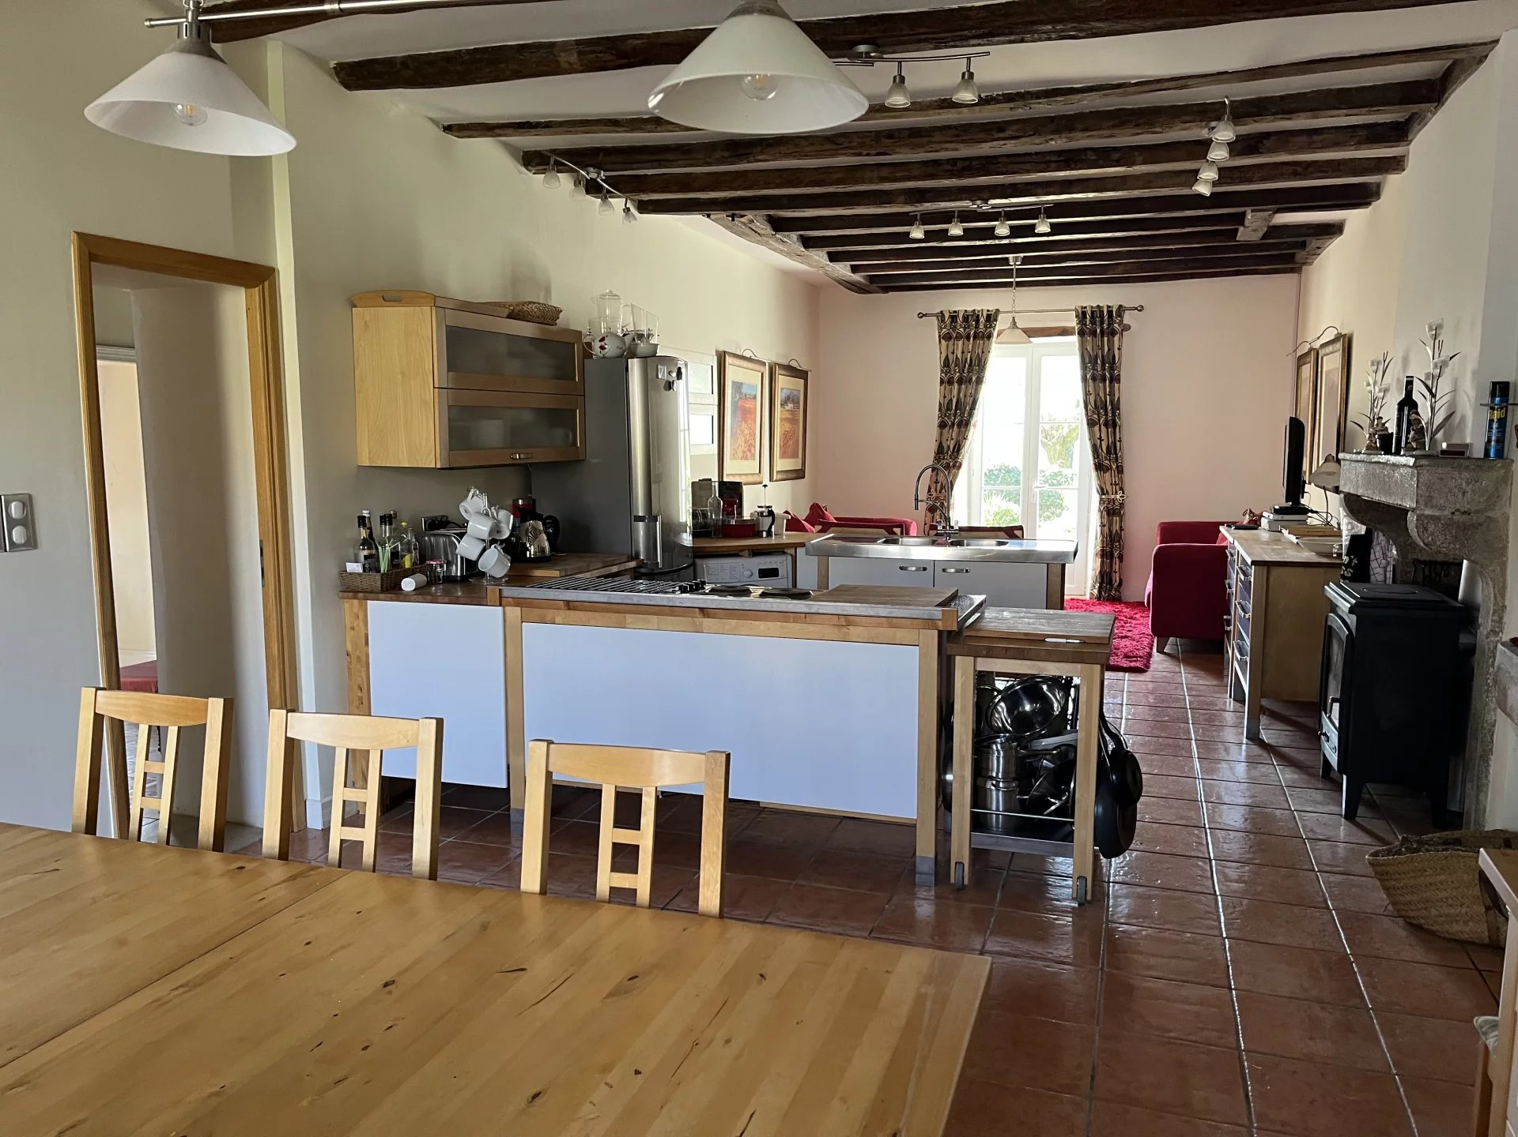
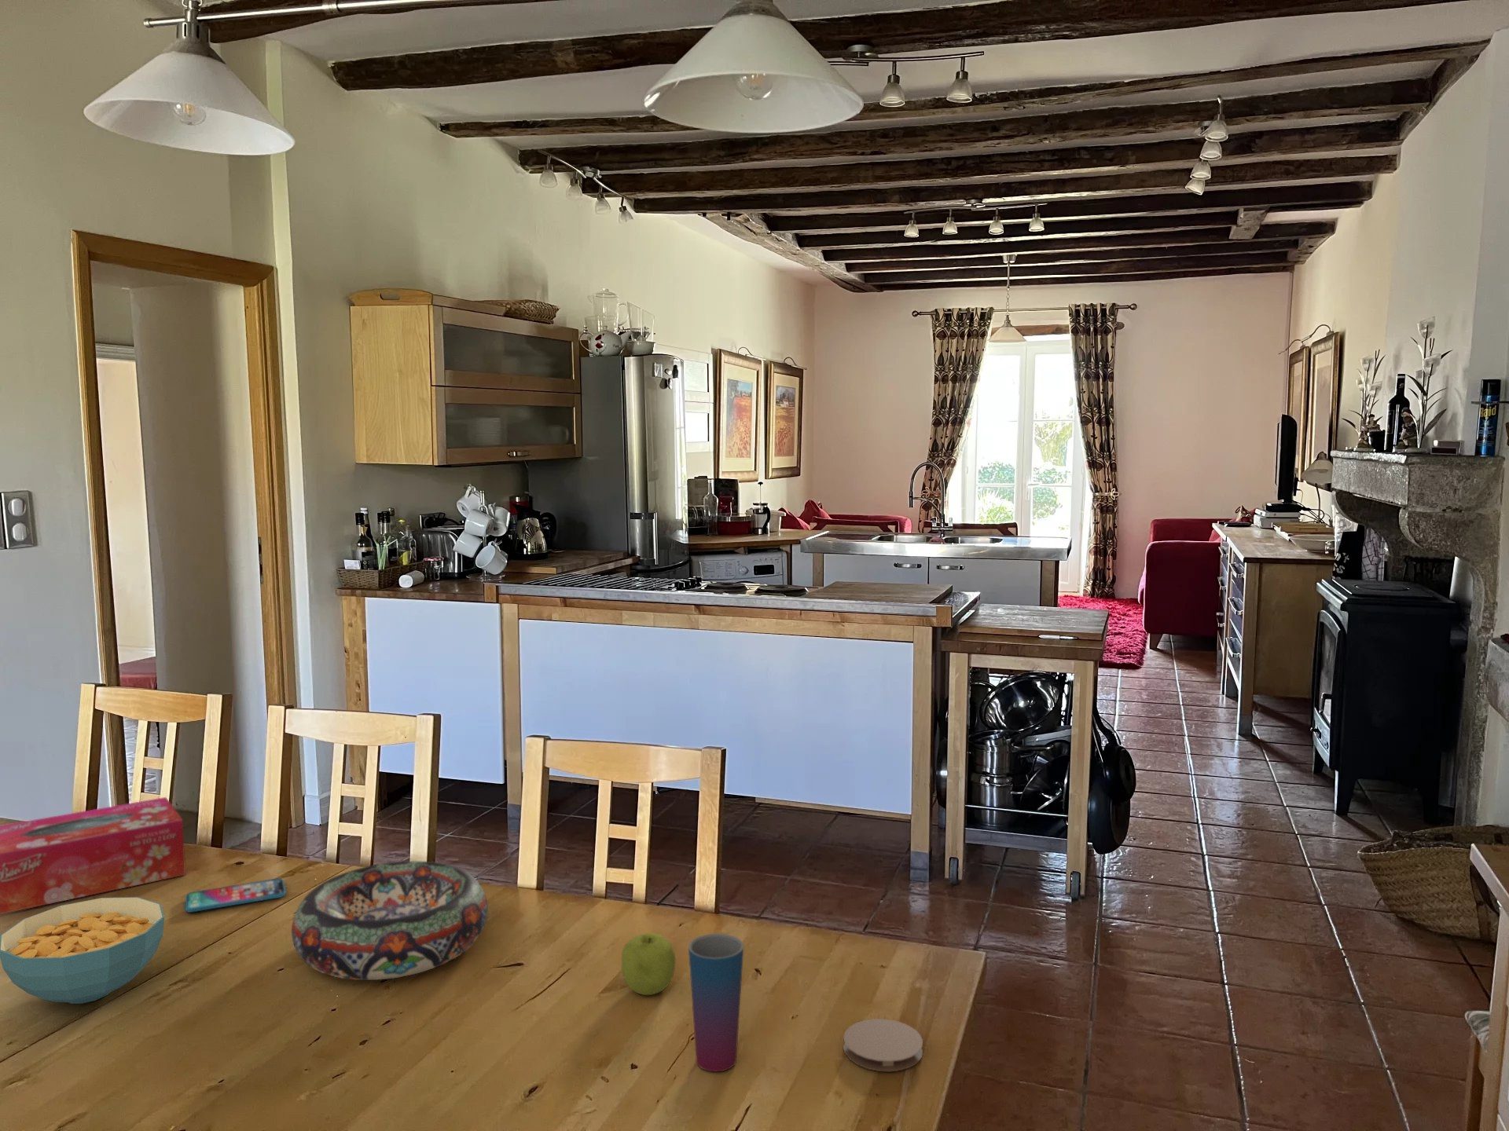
+ tissue box (81, 852)
+ coaster (883, 1044)
+ fruit (649, 961)
+ decorative bowl (392, 918)
+ cereal bowl (86, 959)
+ cup (716, 1003)
+ smartphone (235, 895)
